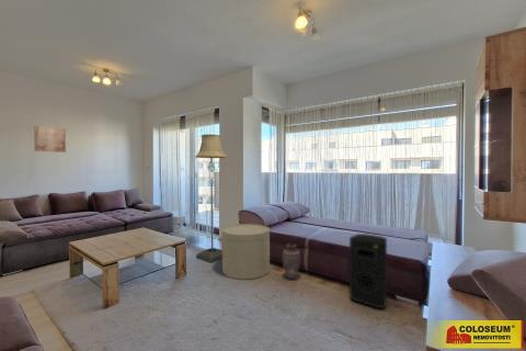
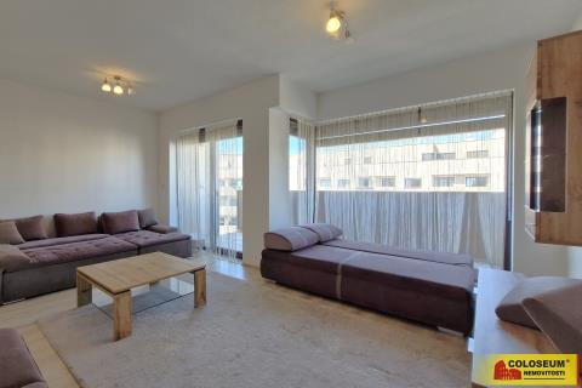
- speaker (369, 269)
- side table (245, 249)
- floor lamp (211, 196)
- wall art (50, 139)
- vase (290, 261)
